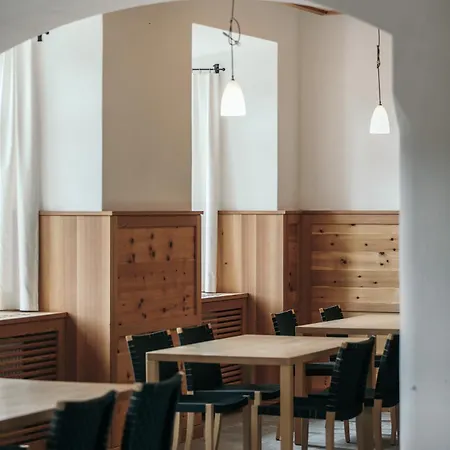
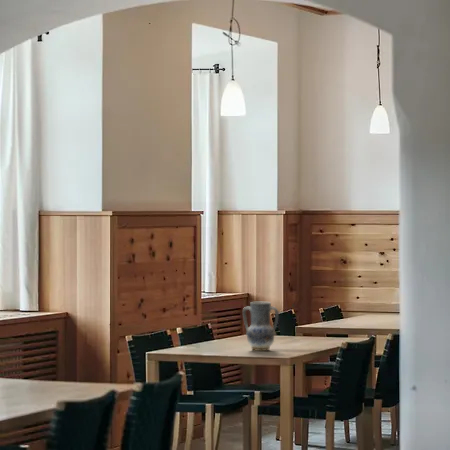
+ vase (260, 326)
